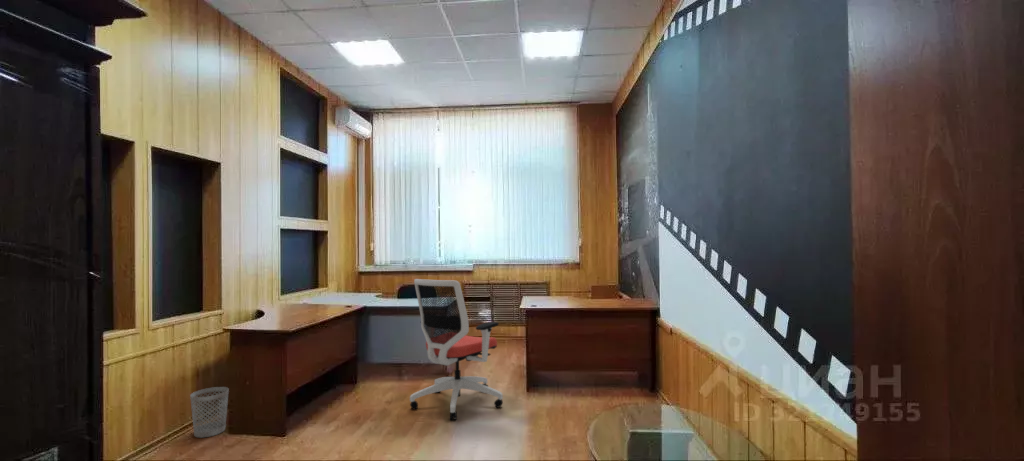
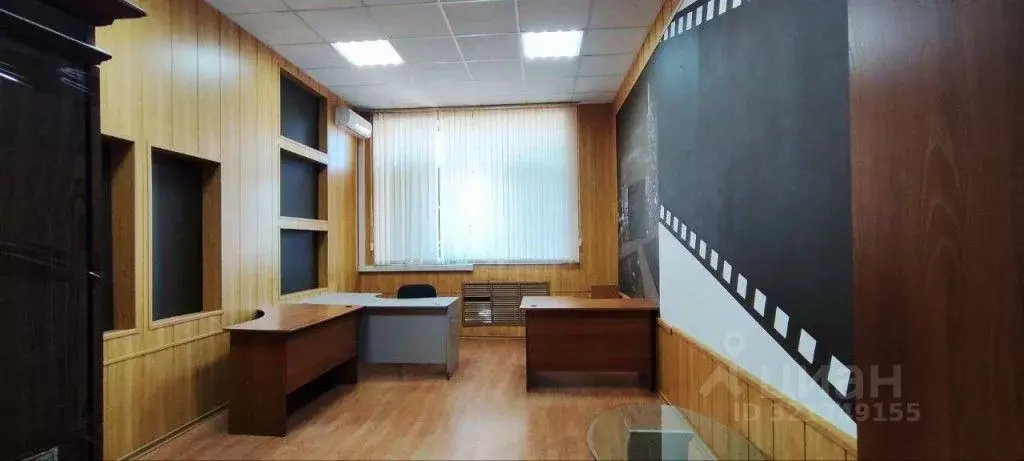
- office chair (459, 338)
- wastebasket (209, 412)
